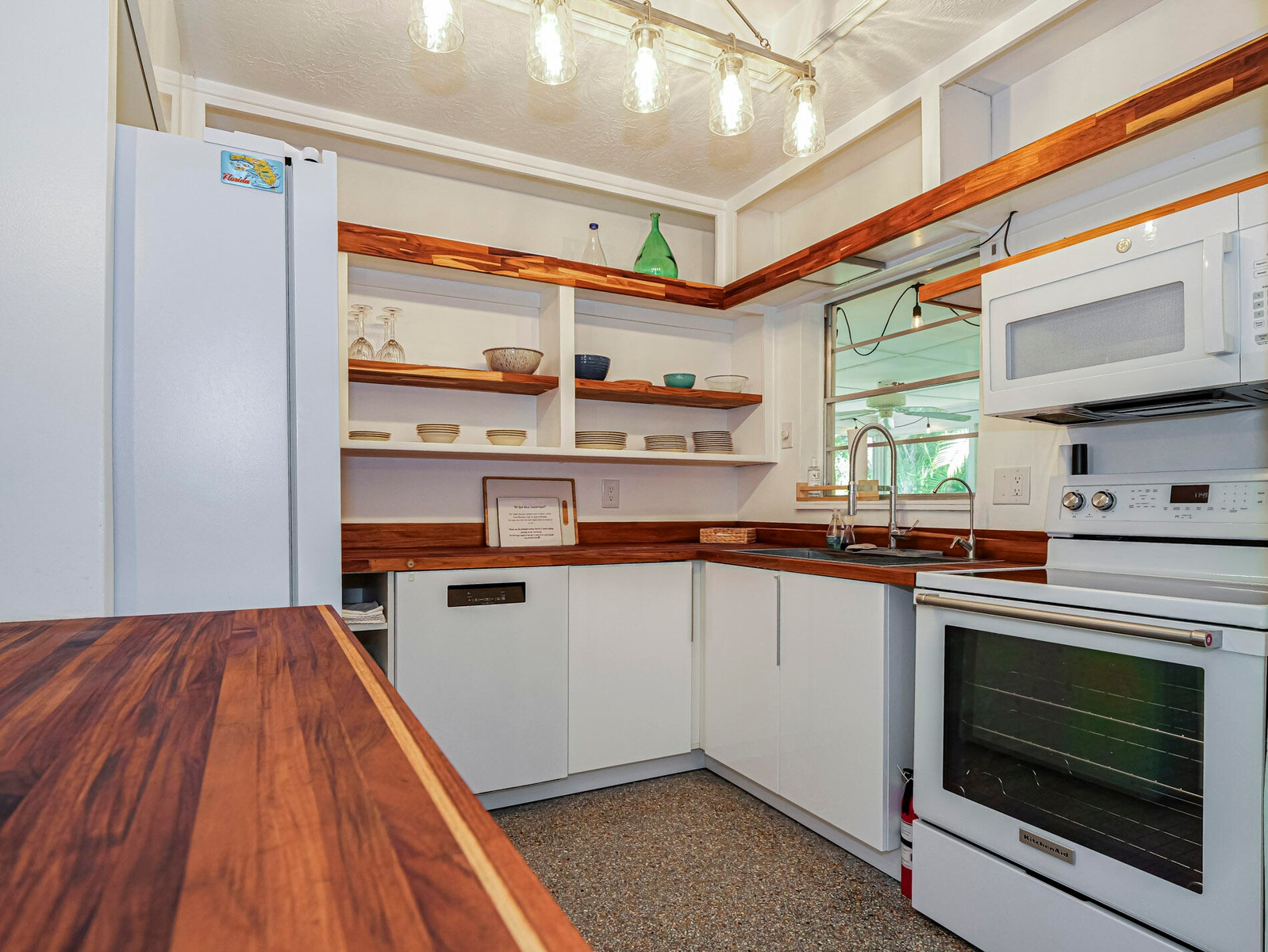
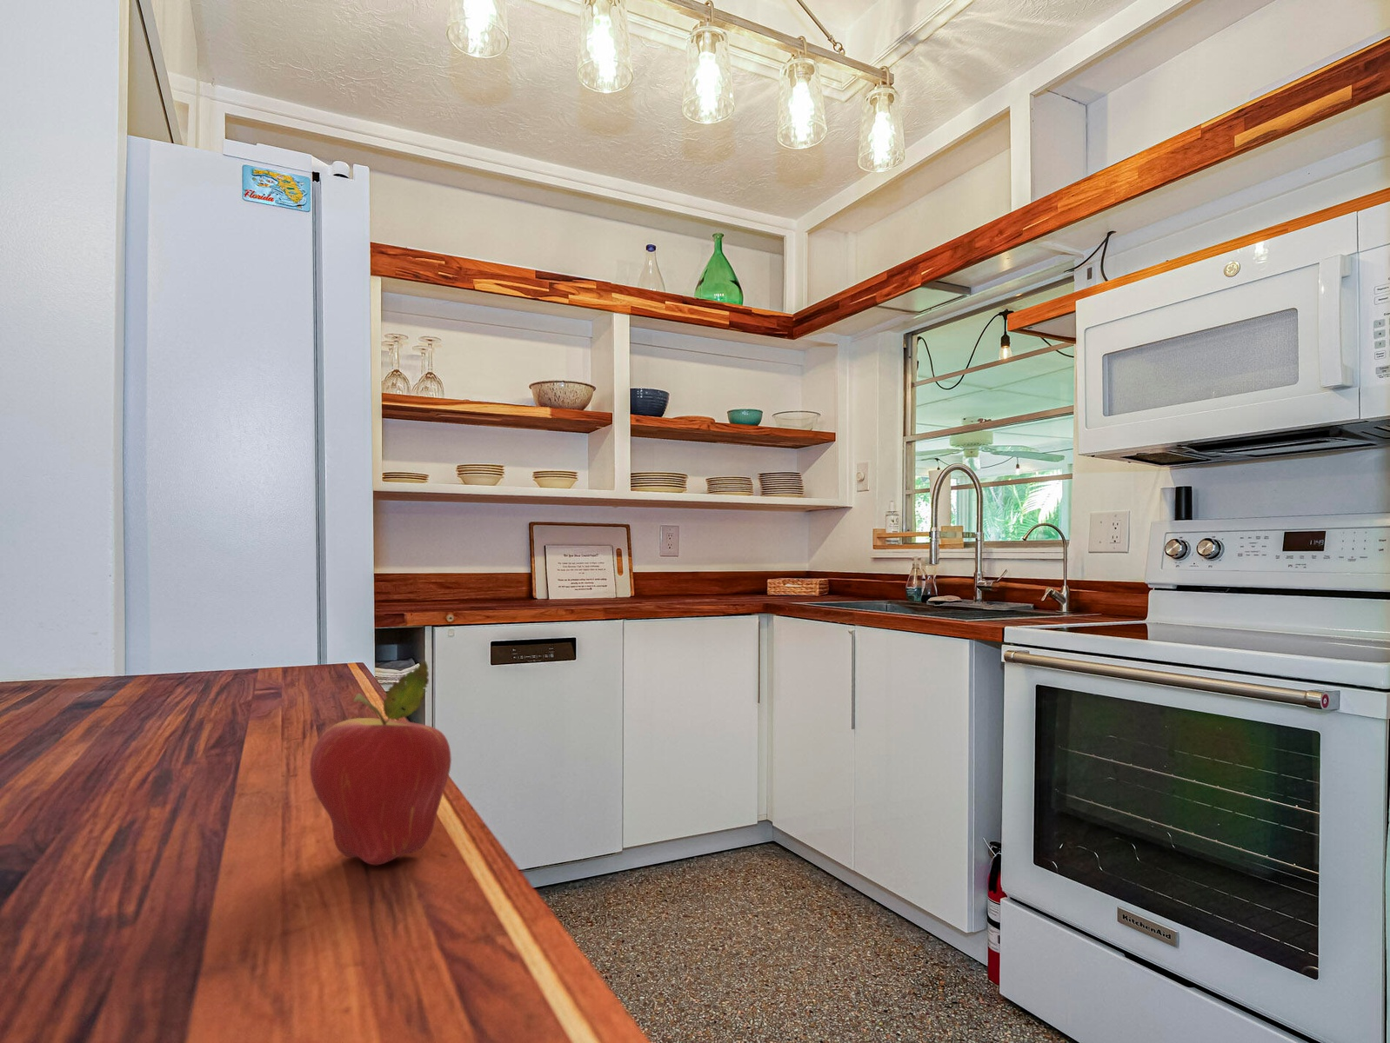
+ fruit (384, 756)
